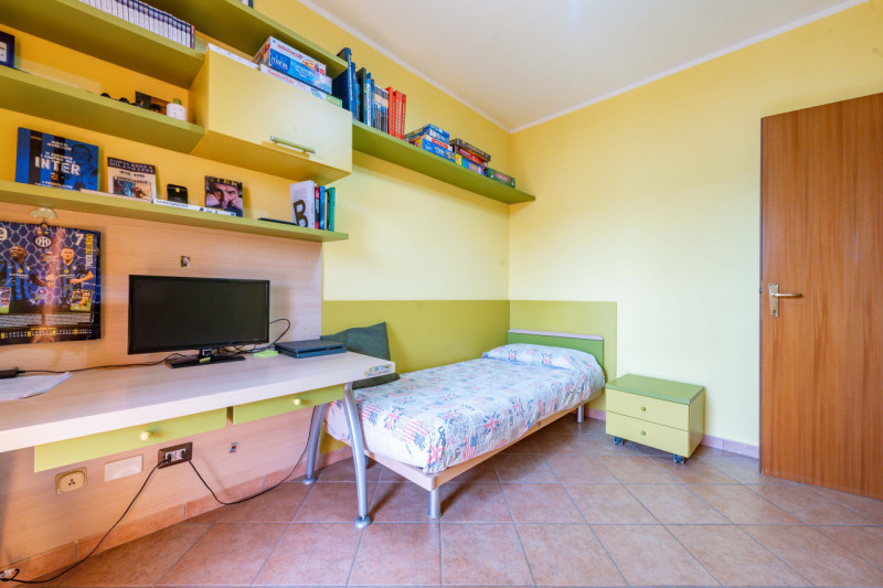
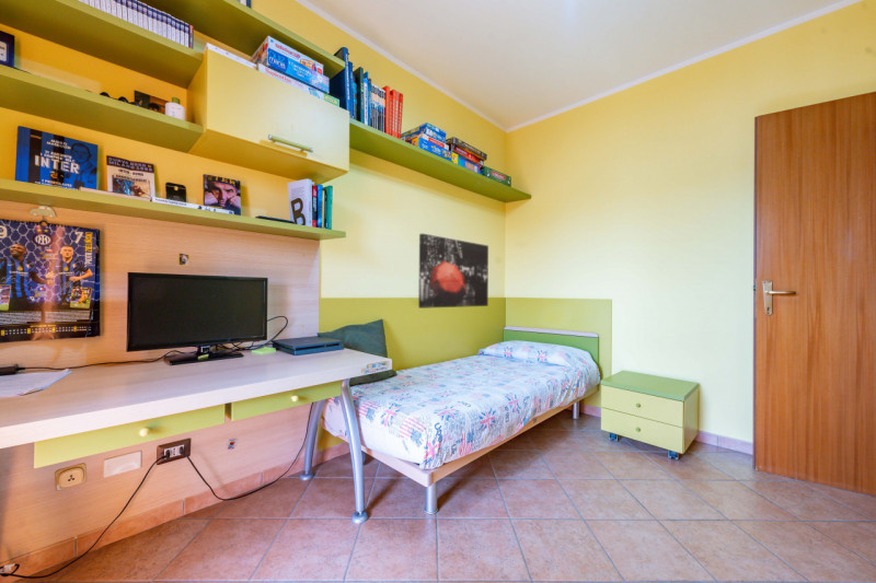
+ wall art (457, 273)
